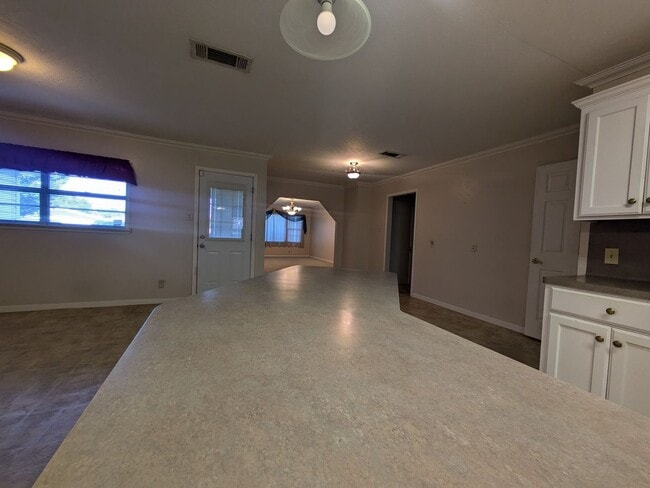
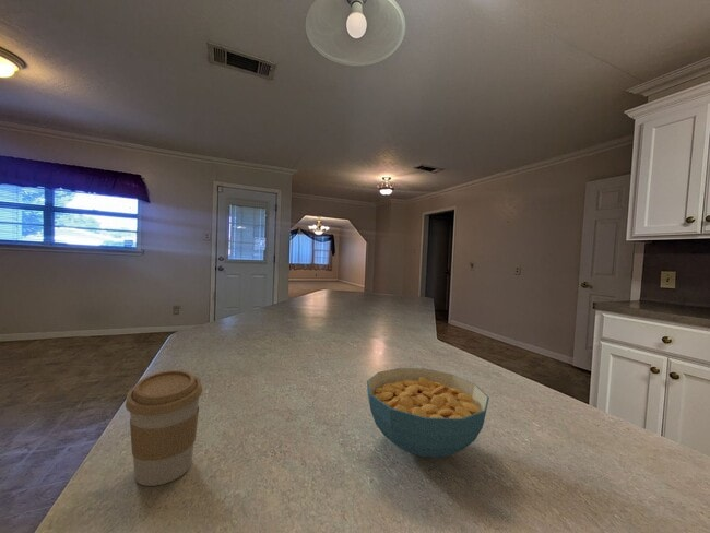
+ coffee cup (165, 423)
+ cereal bowl (424, 417)
